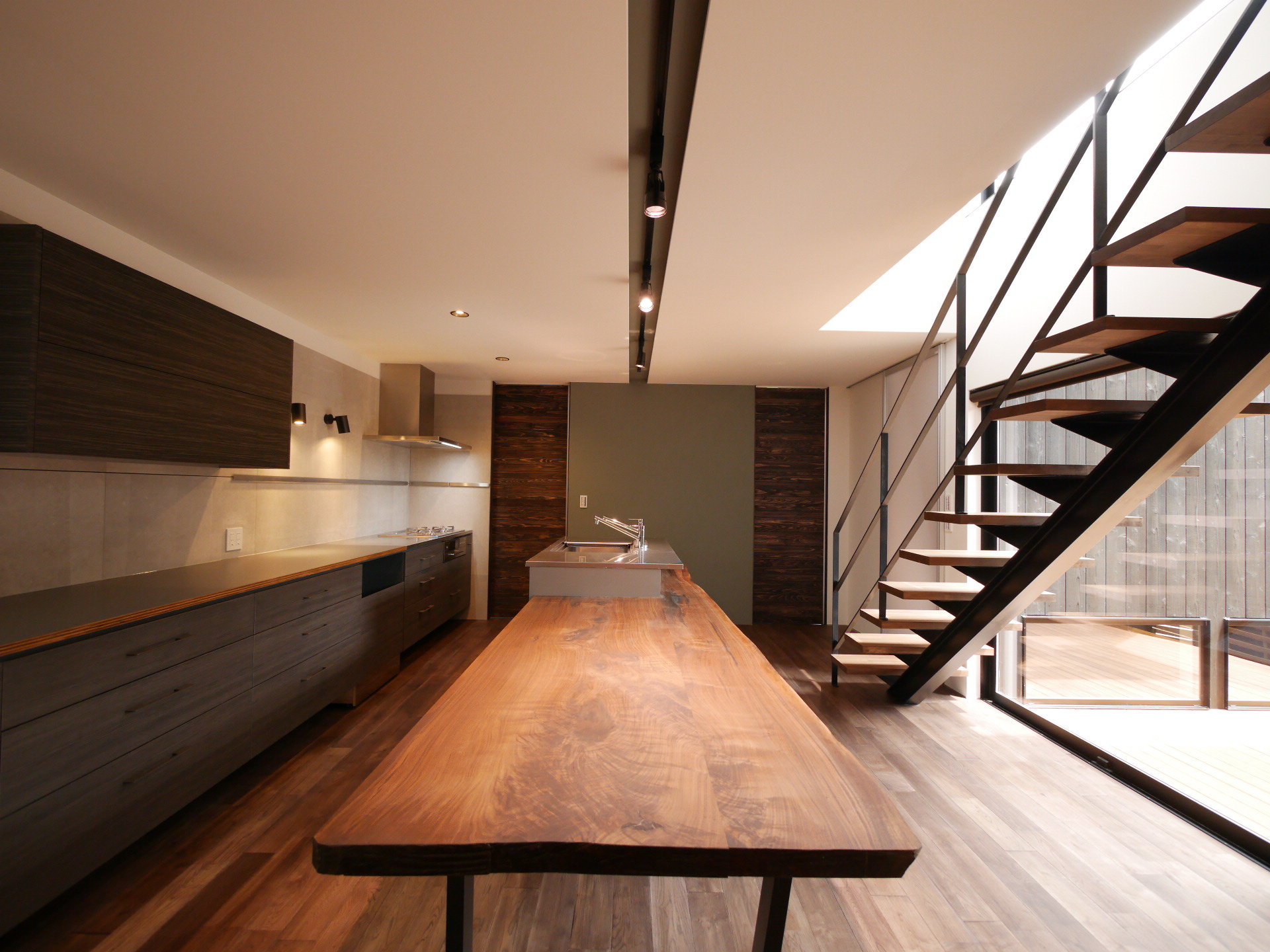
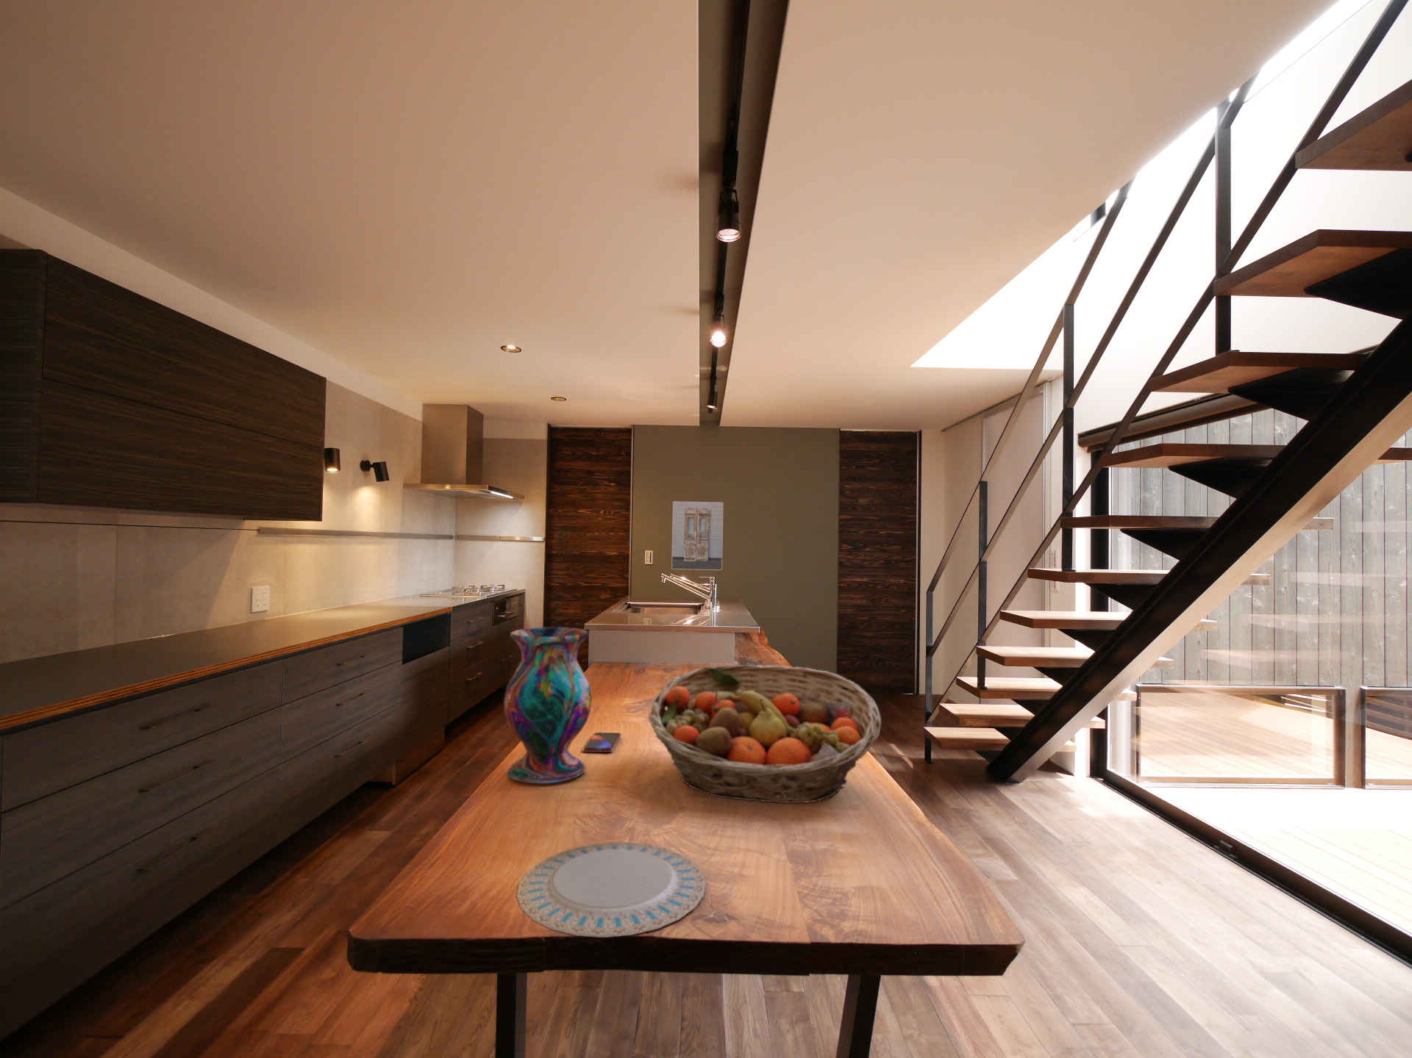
+ smartphone (603, 741)
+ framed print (697, 536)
+ vase (548, 701)
+ chinaware (613, 879)
+ fruit basket (762, 727)
